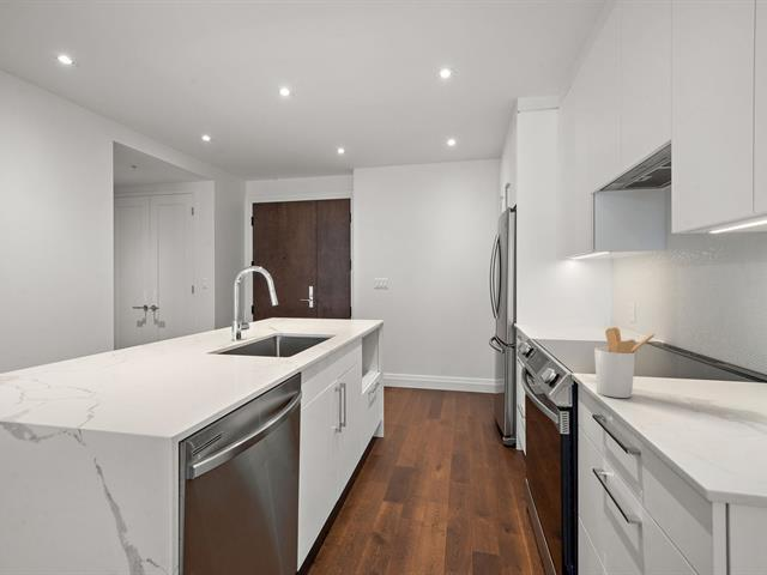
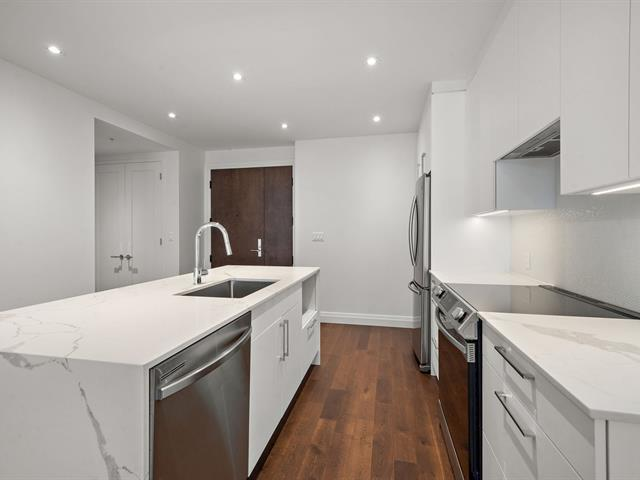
- utensil holder (624, 362)
